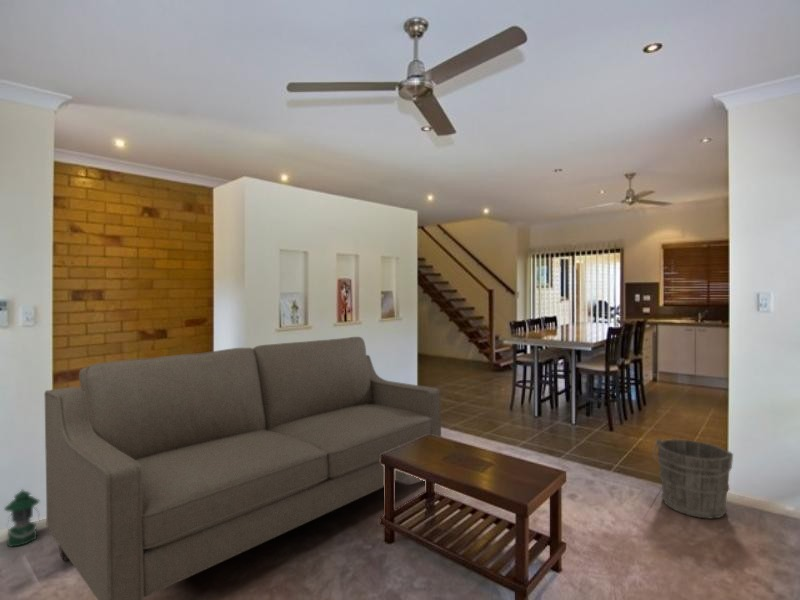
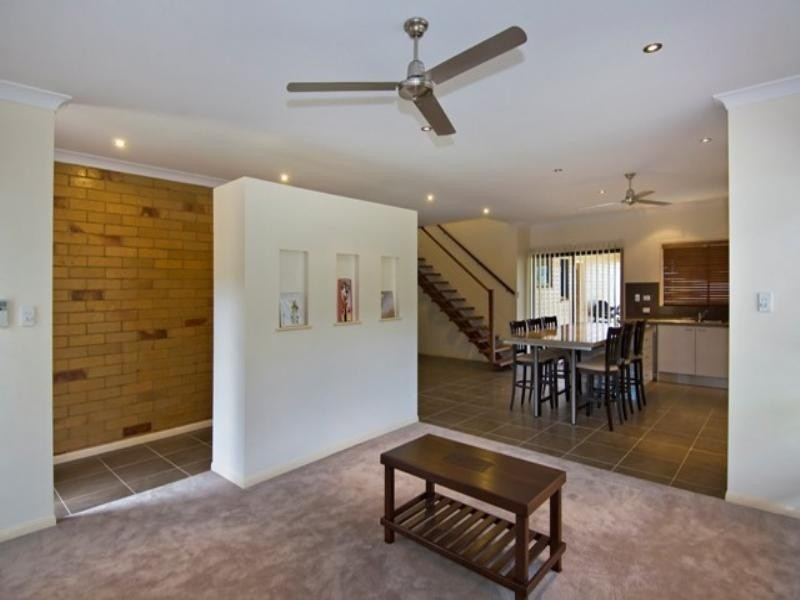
- sofa (277, 431)
- bucket (692, 476)
- lantern (22, 514)
